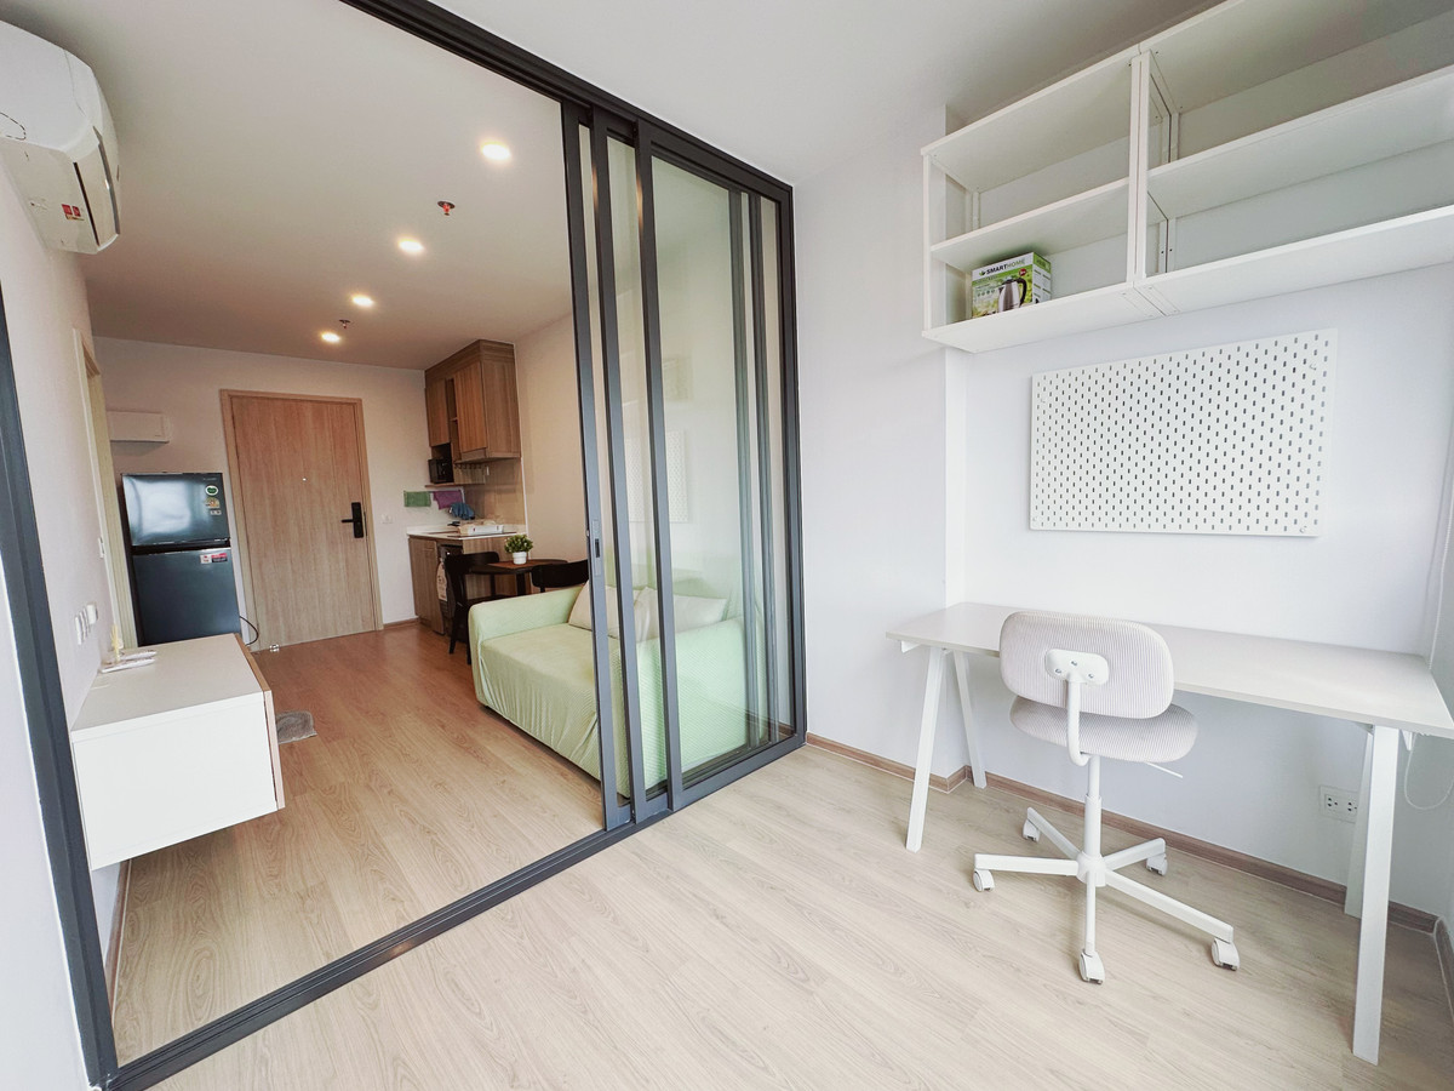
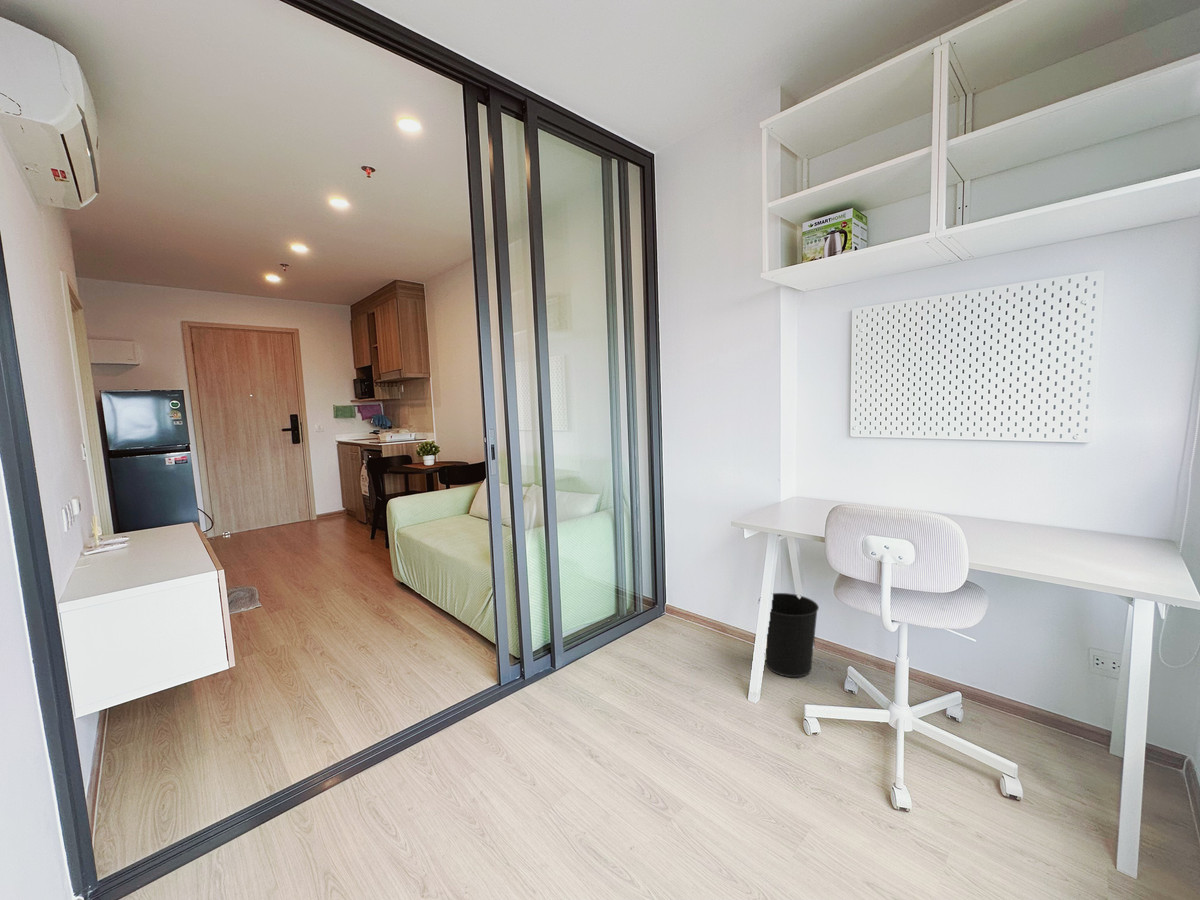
+ wastebasket (787, 634)
